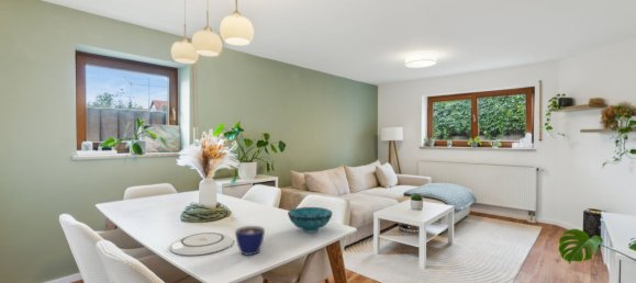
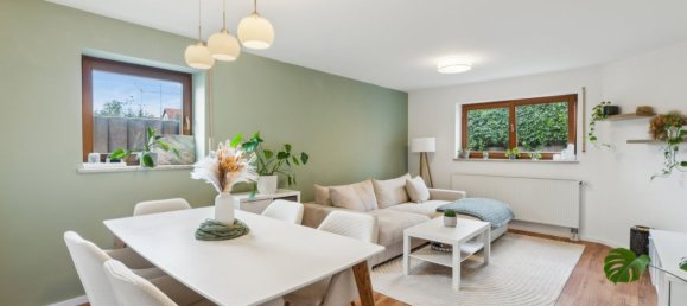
- plate (202, 241)
- bowl (310, 220)
- cup (253, 238)
